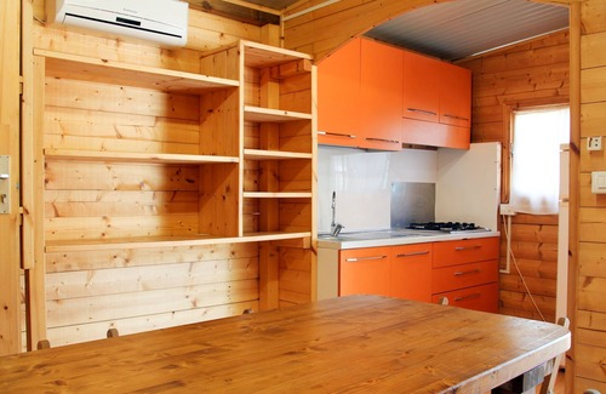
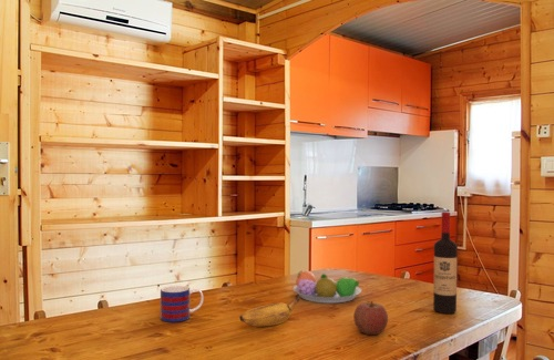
+ mug (182, 302)
+ banana (270, 311)
+ apple (370, 317)
+ fruit bowl (328, 282)
+ wine bottle (444, 261)
